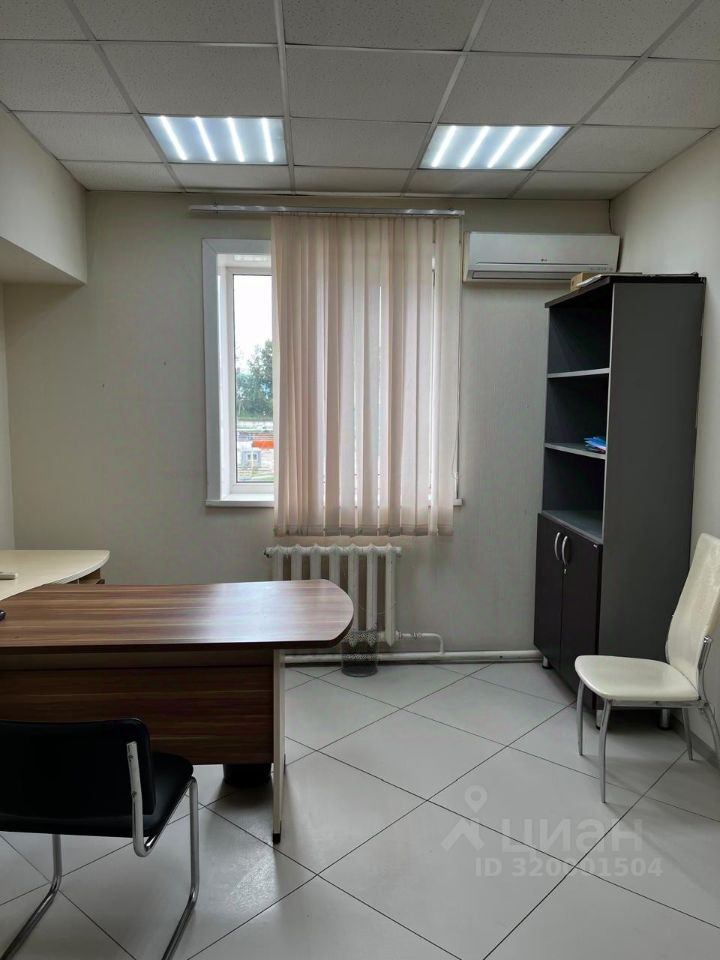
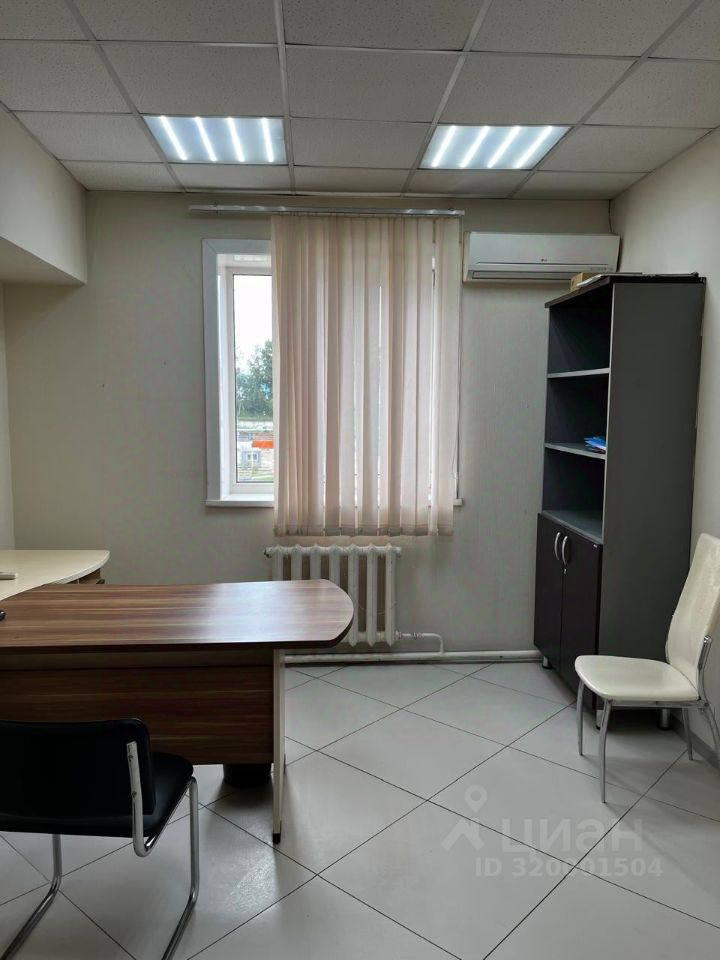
- waste bin (359, 646)
